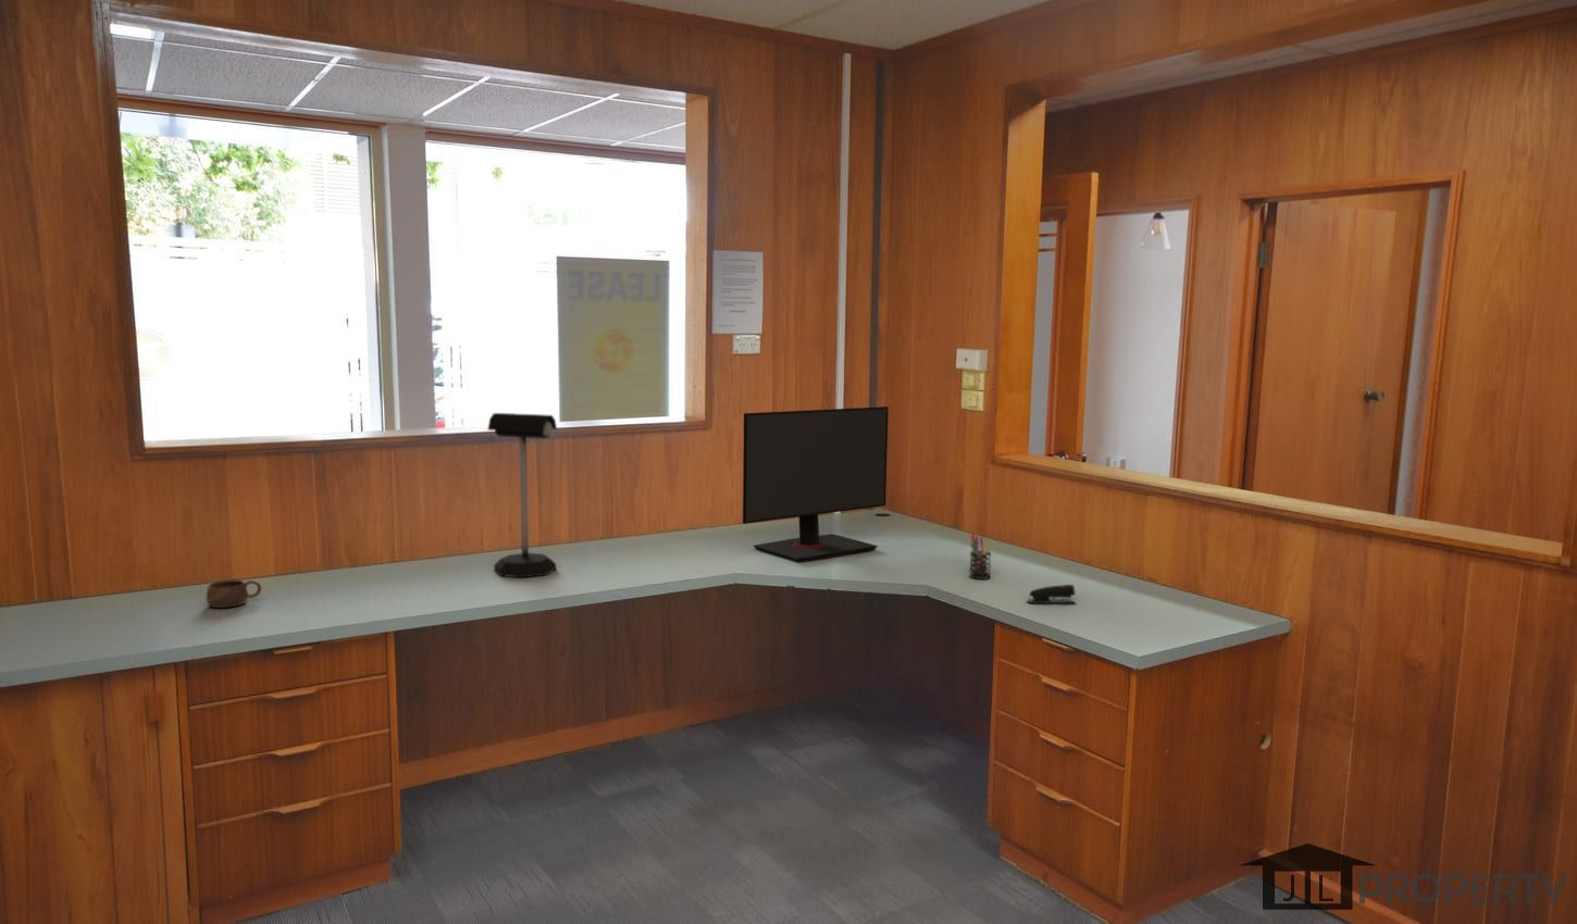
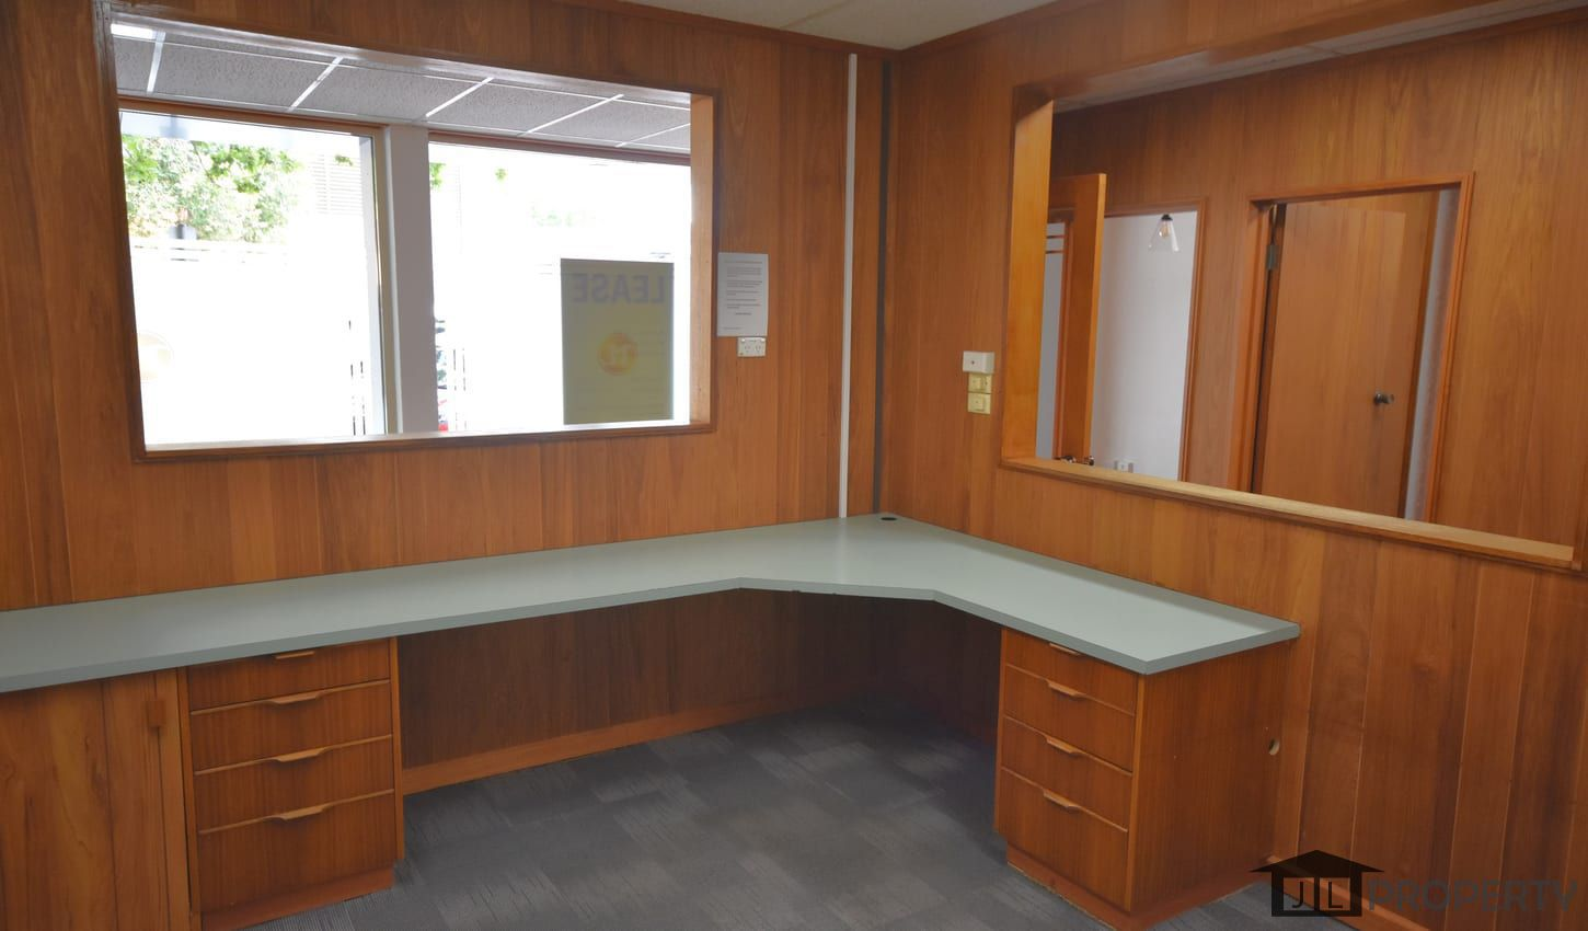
- pen holder (977, 556)
- computer monitor (814, 480)
- mailbox (524, 493)
- cup (232, 593)
- stapler (1051, 594)
